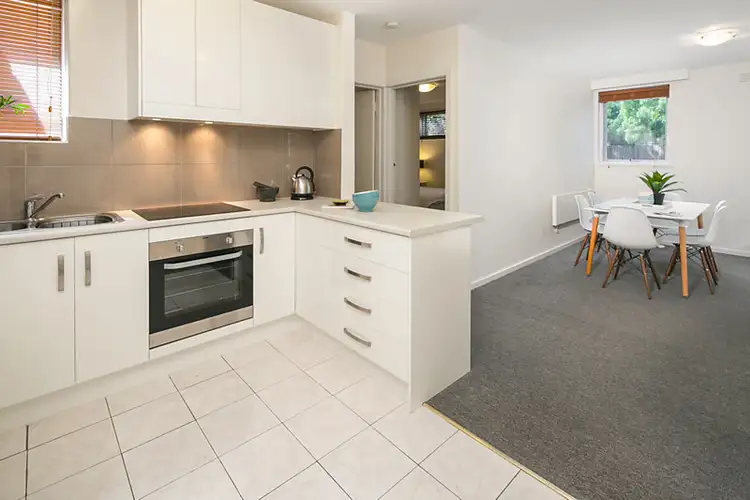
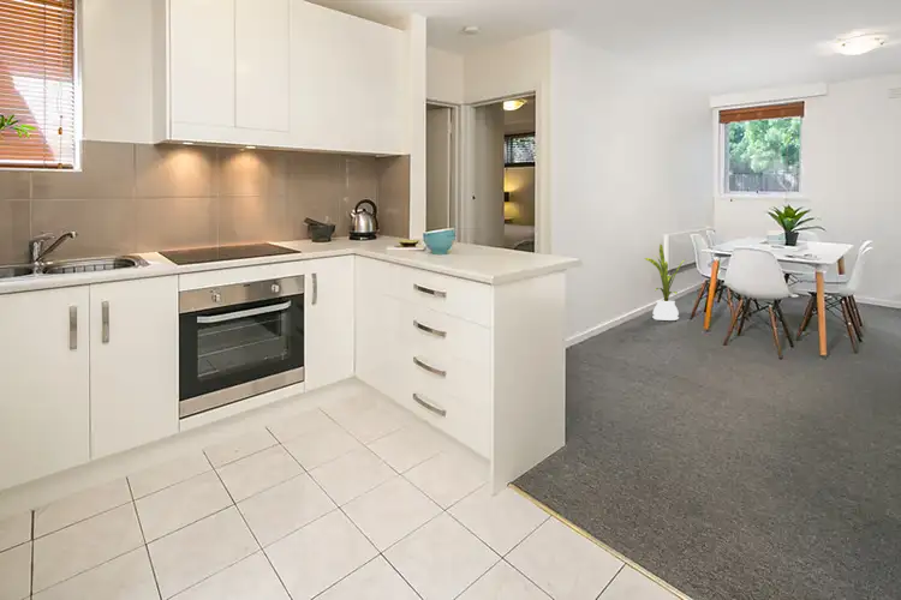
+ house plant (664, 282)
